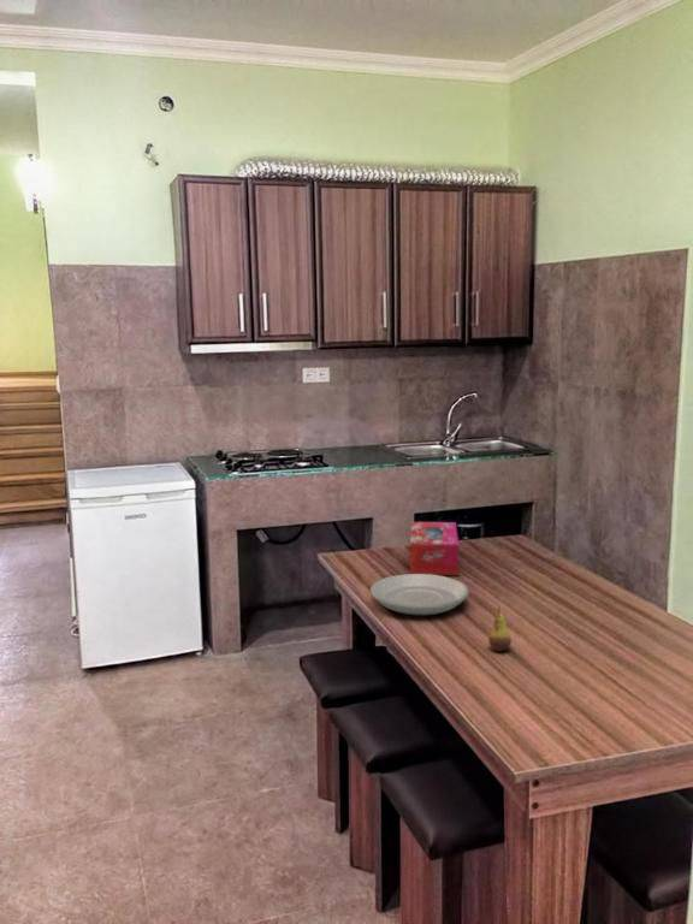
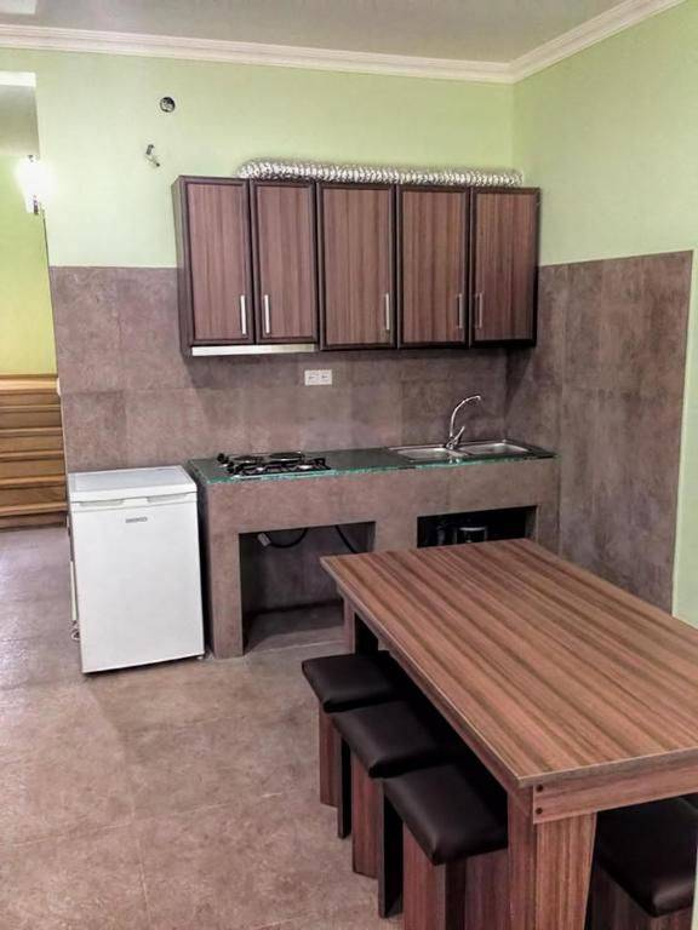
- tissue box (433, 546)
- plate (419, 596)
- fruit (499, 626)
